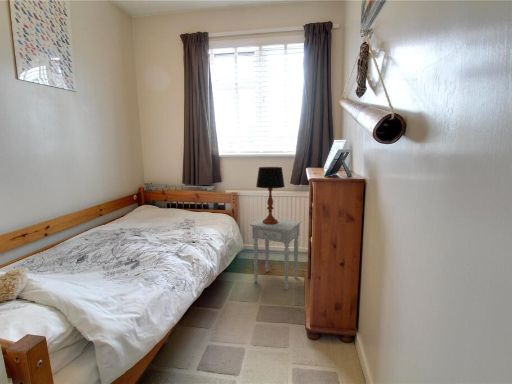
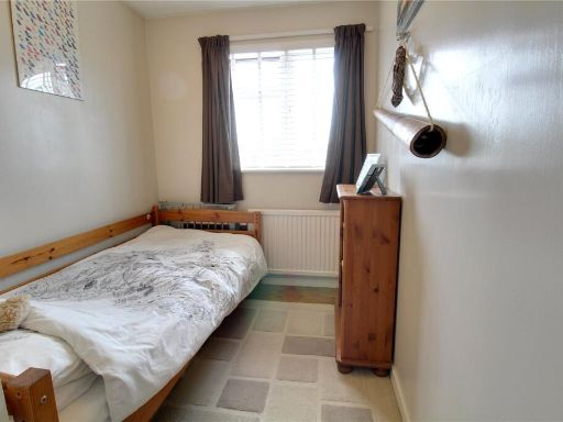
- table lamp (270, 195)
- nightstand (268, 252)
